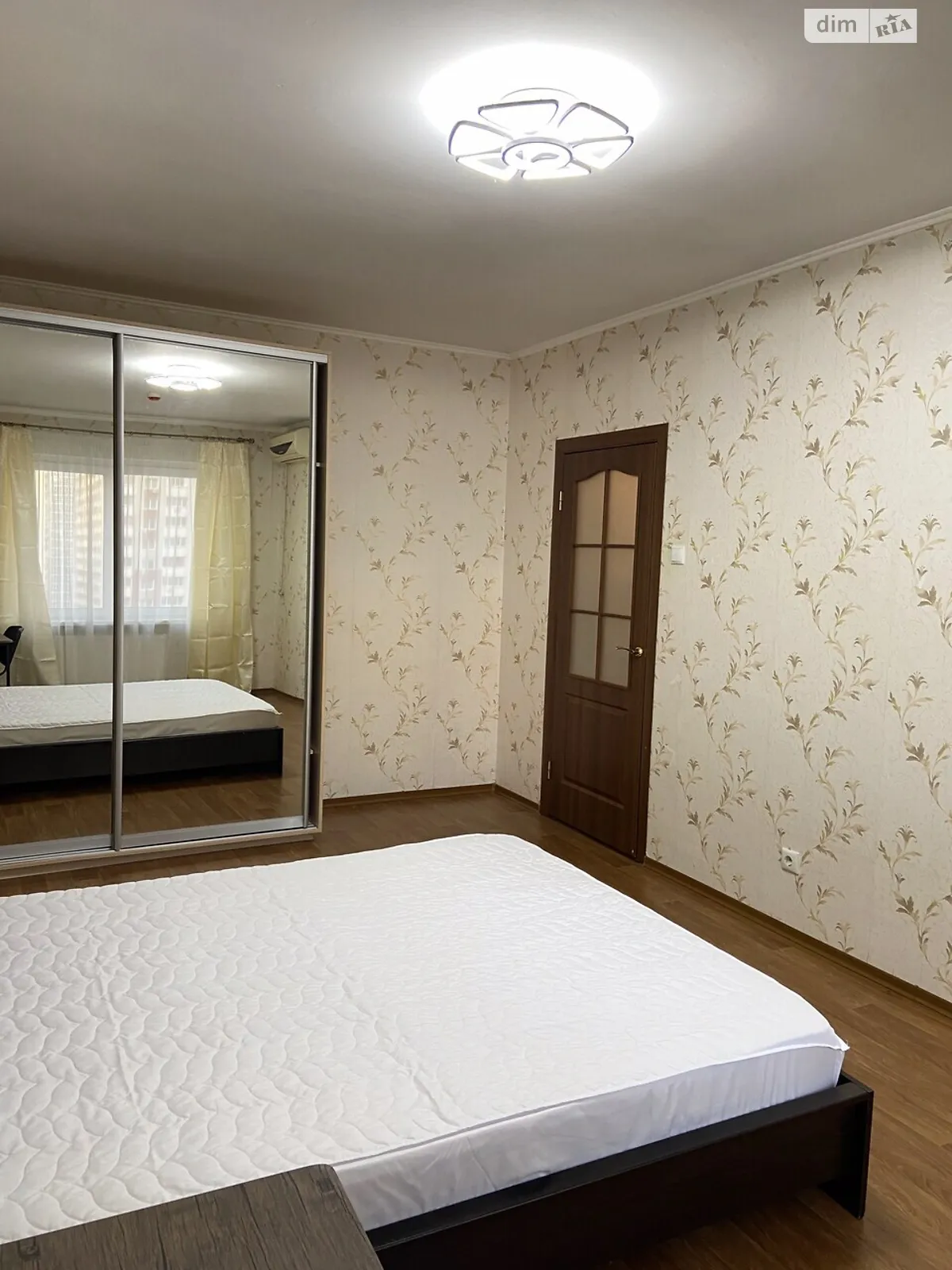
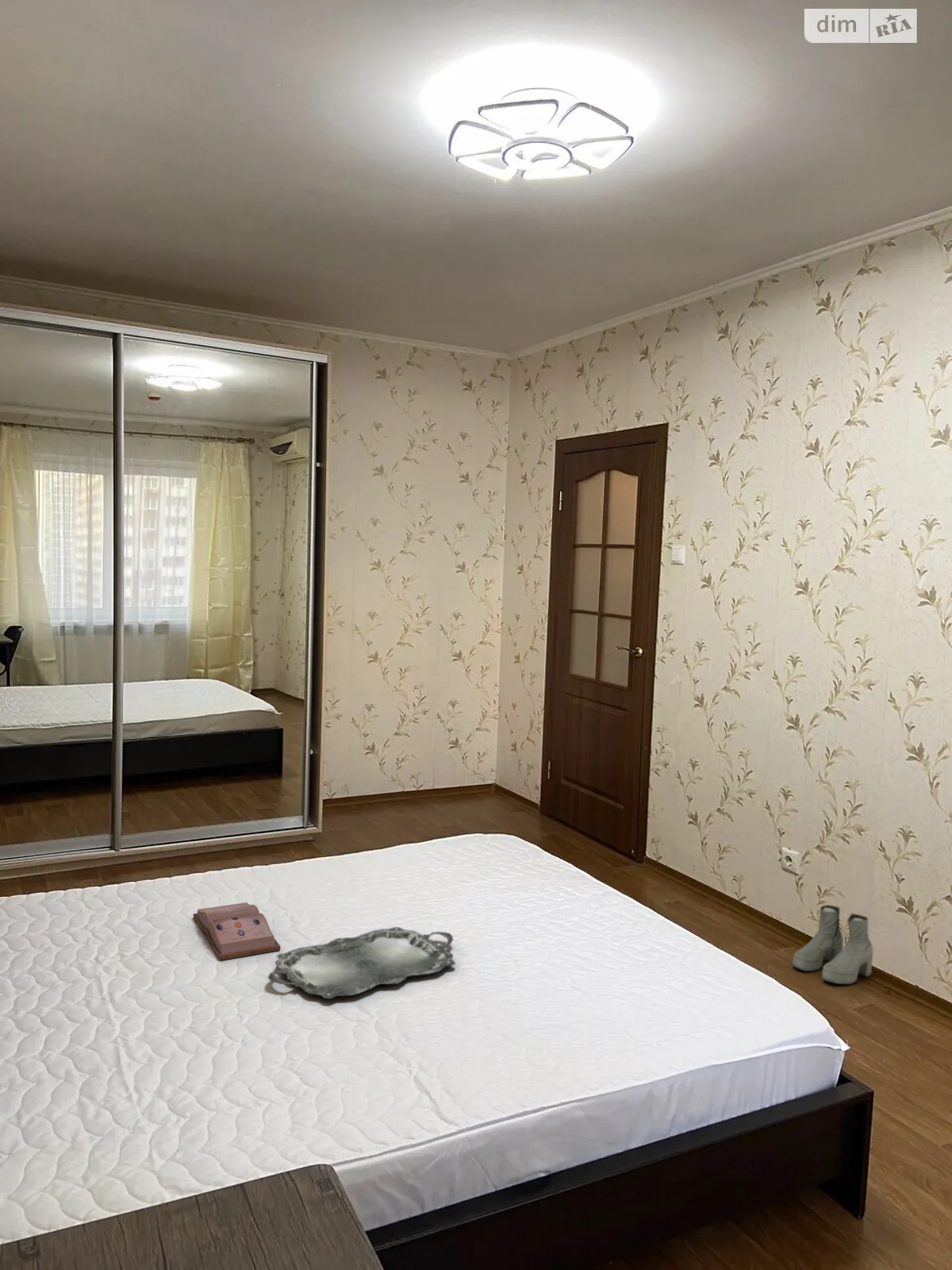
+ boots (835, 942)
+ hardback book (235, 923)
+ serving tray (366, 960)
